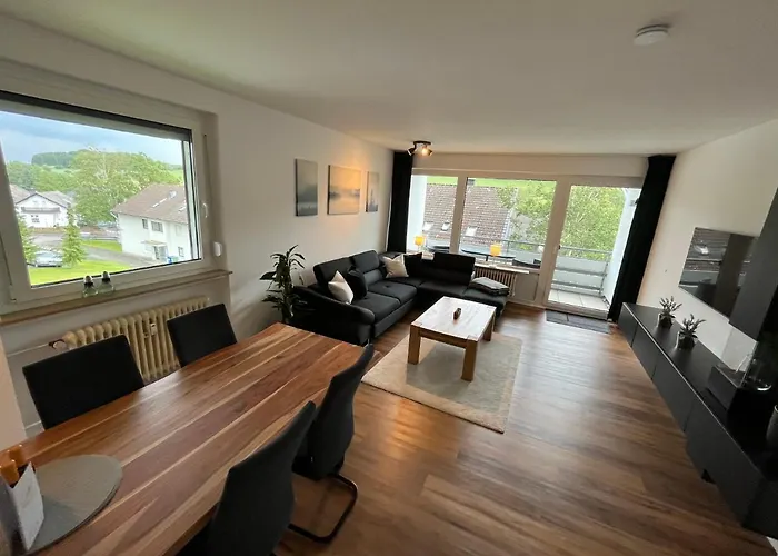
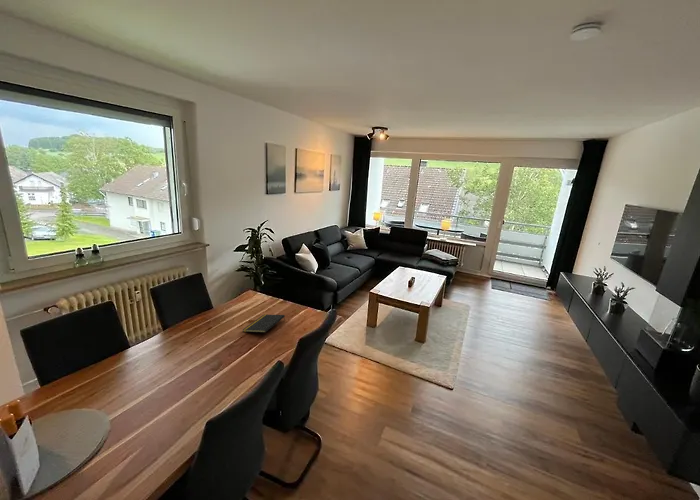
+ notepad (264, 322)
